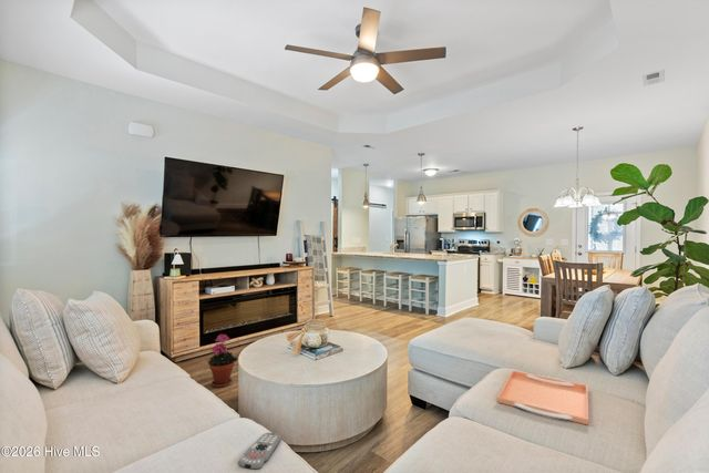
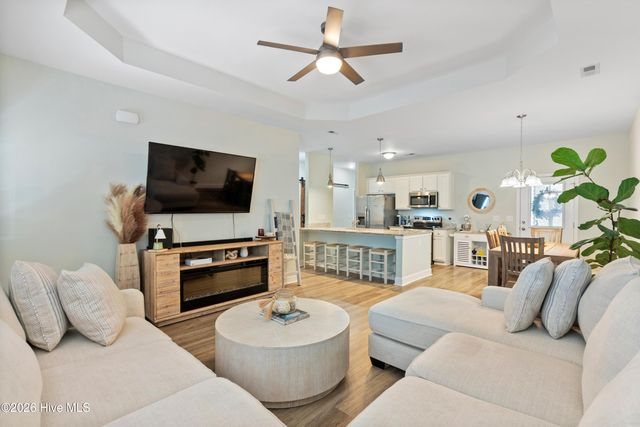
- serving tray (544, 393)
- potted plant (220, 359)
- remote control (261, 449)
